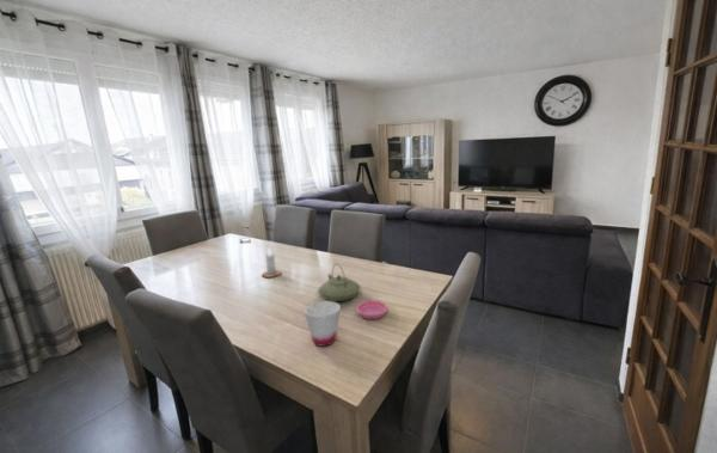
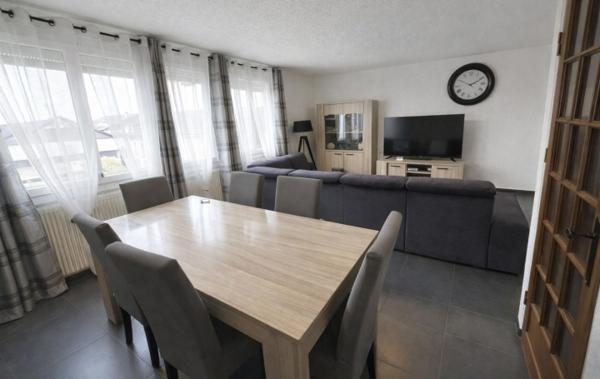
- saucer (372, 310)
- cup (323, 324)
- teapot (337, 278)
- candle (270, 261)
